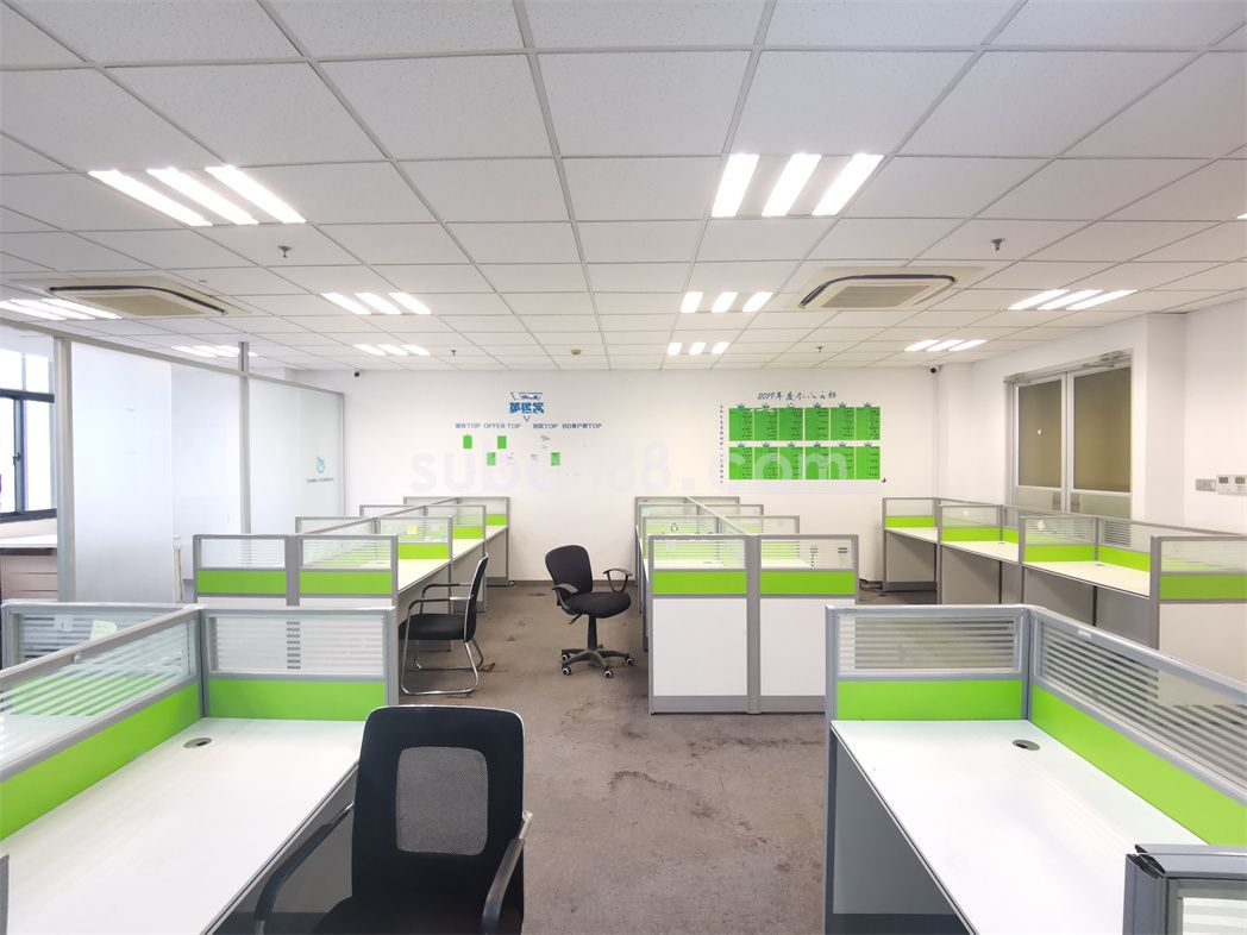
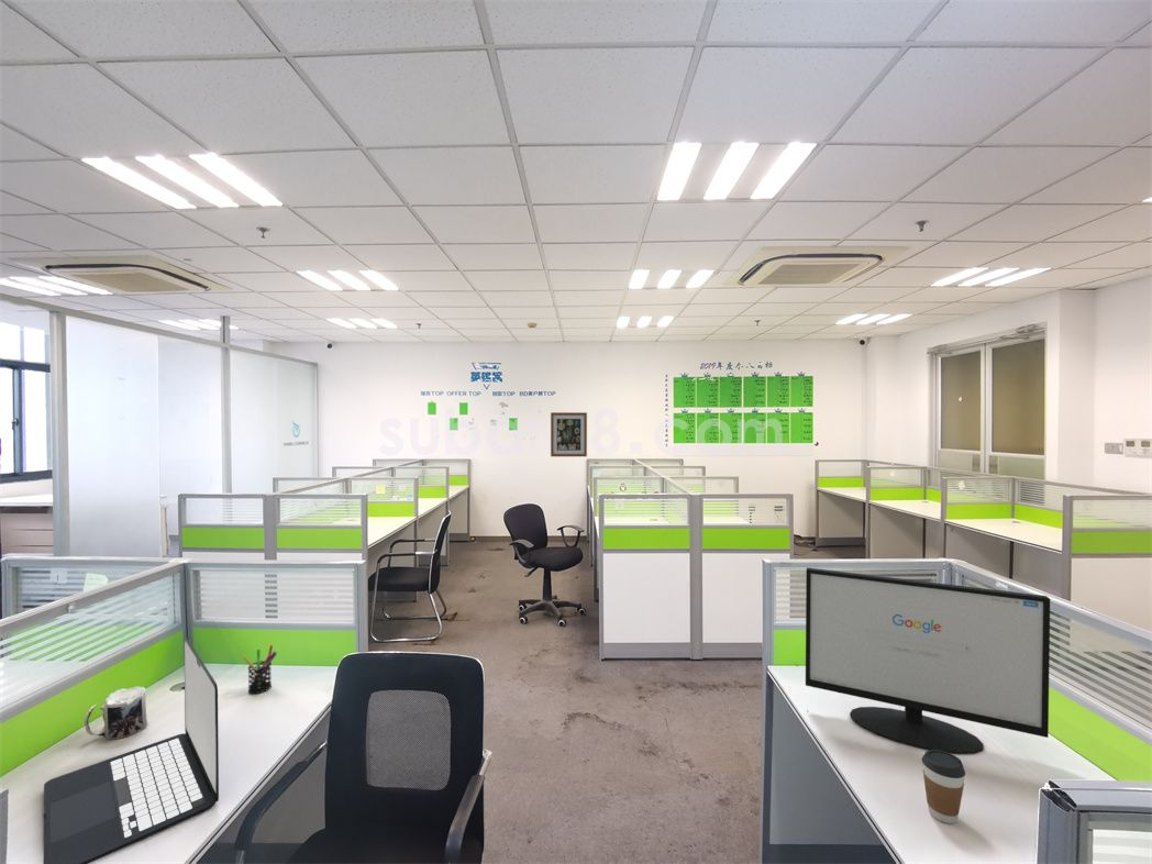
+ computer monitor (915, 654)
+ pen holder (261, 667)
+ wall art (568, 434)
+ laptop (131, 751)
+ coffee cup (942, 786)
+ mug (118, 712)
